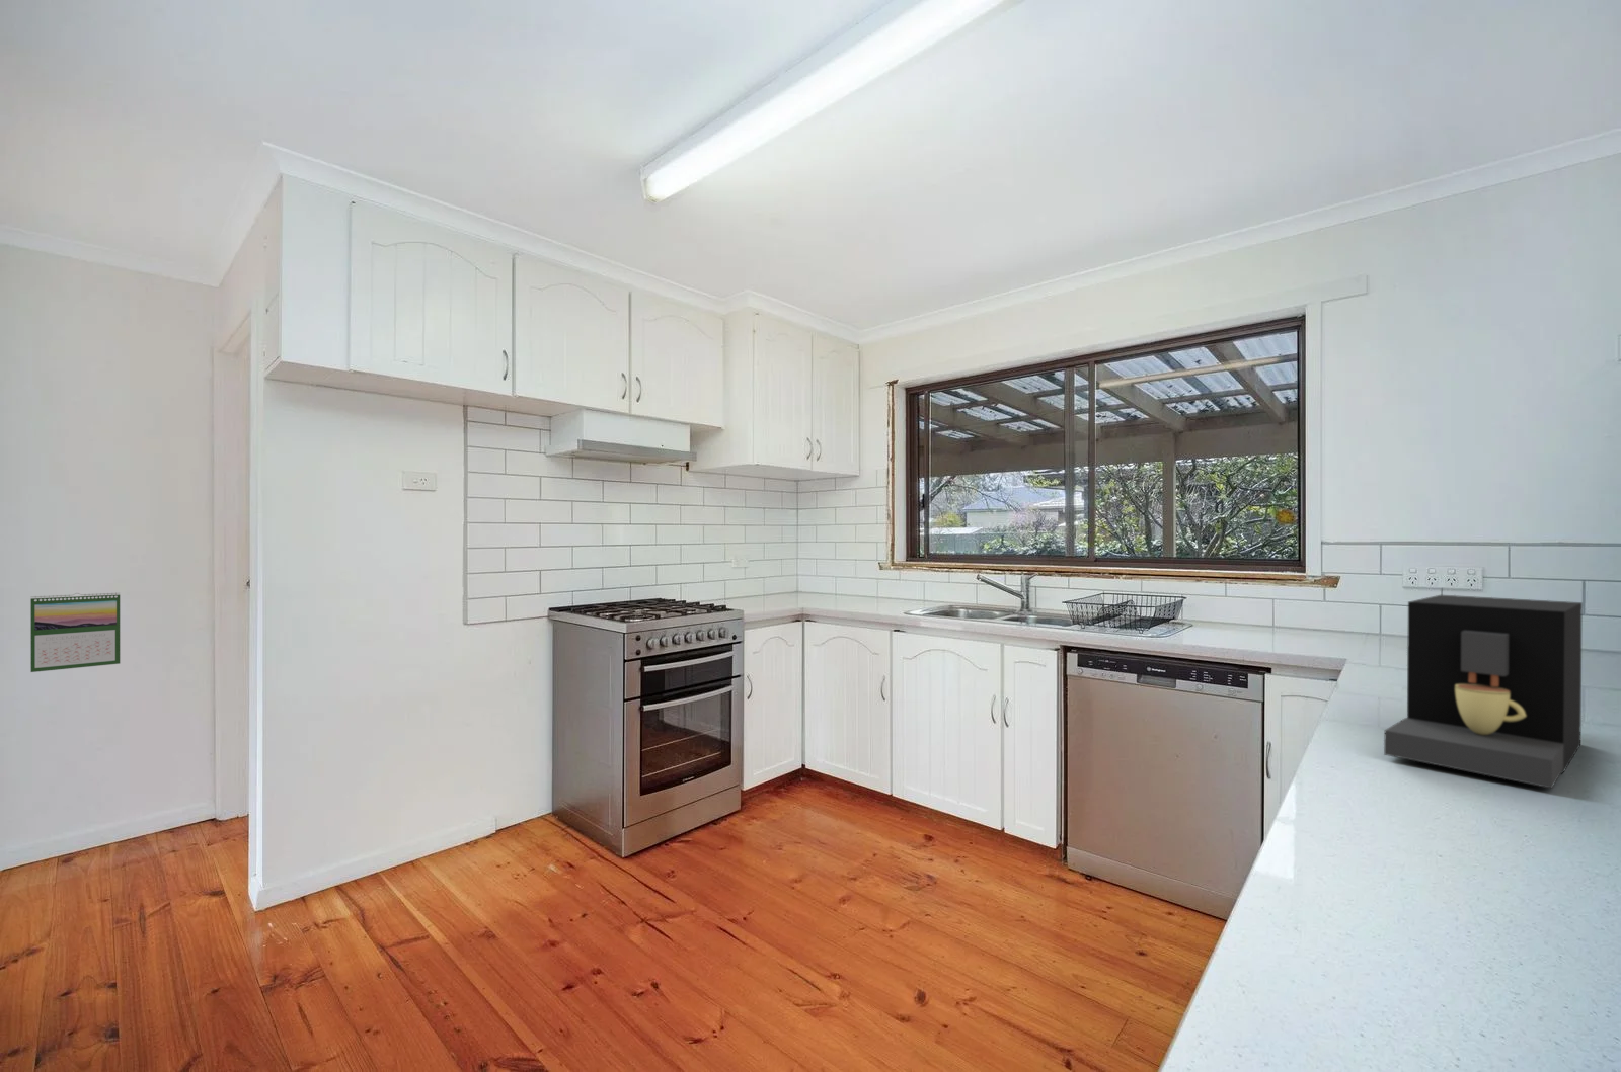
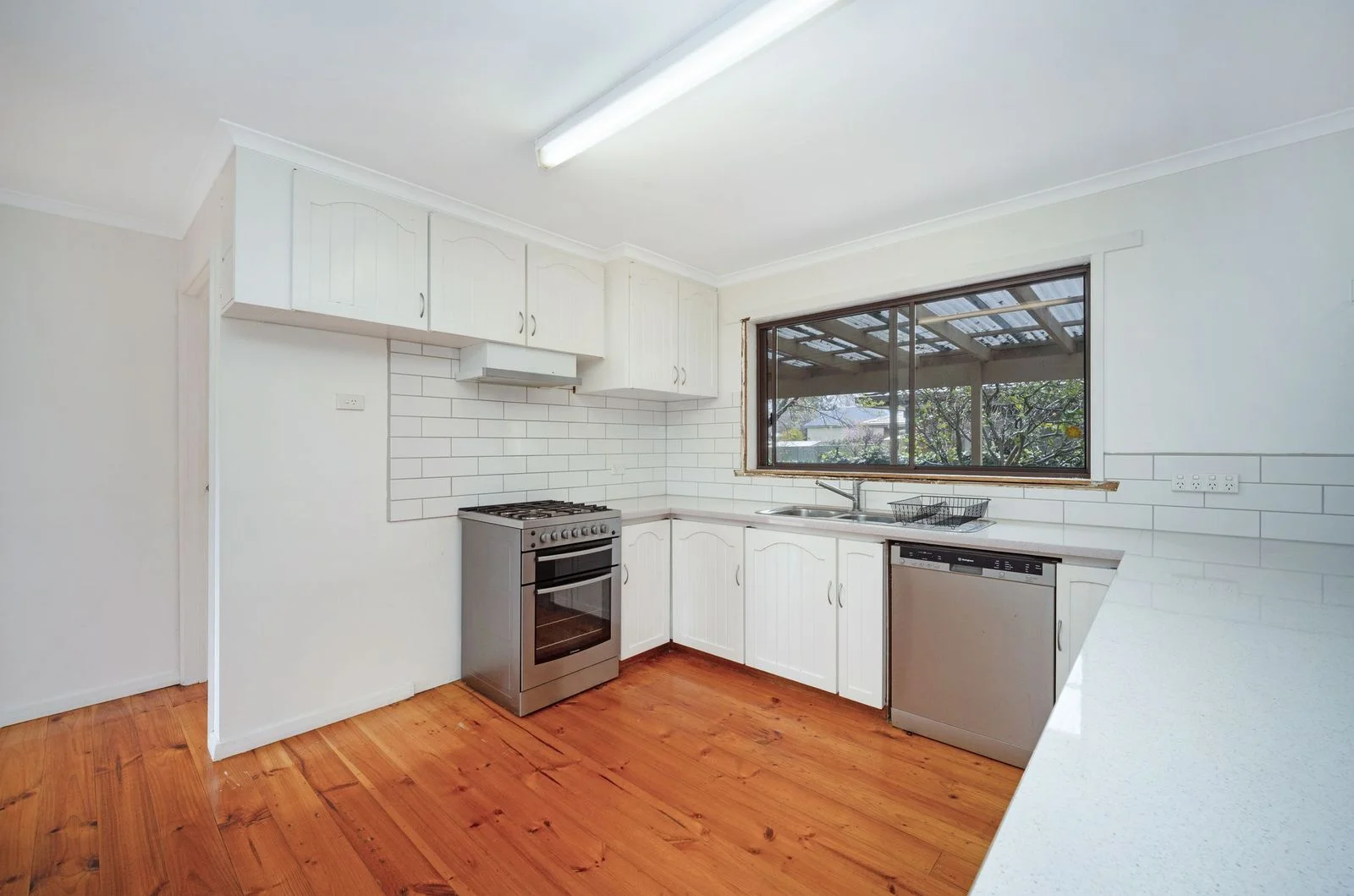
- calendar (75, 629)
- coffee maker (1486, 677)
